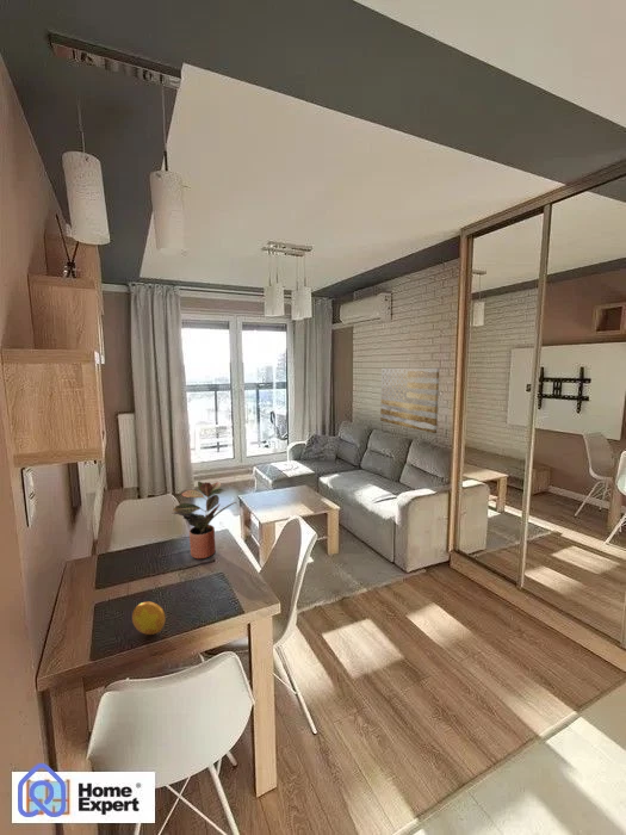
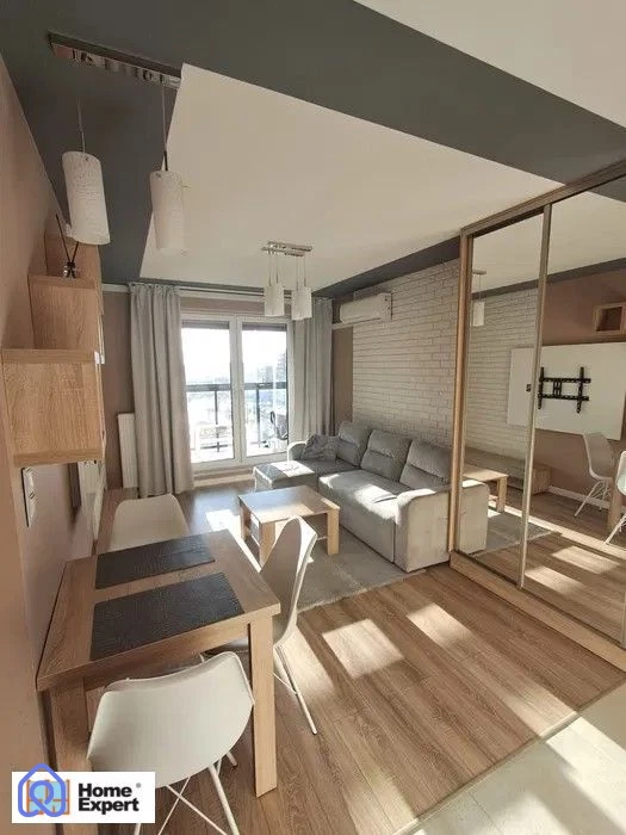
- coin (148, 618)
- potted plant (206, 514)
- wall art (405, 397)
